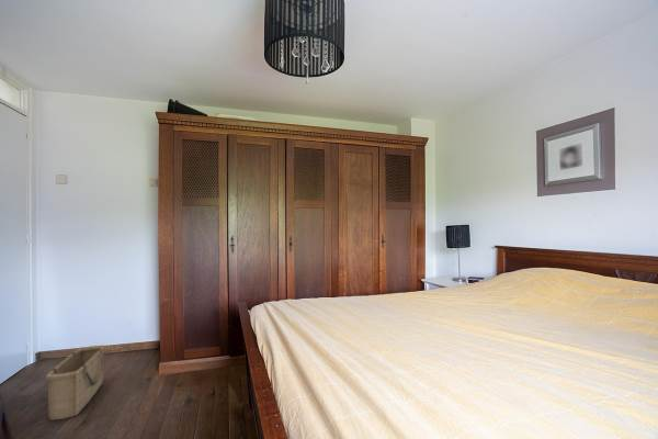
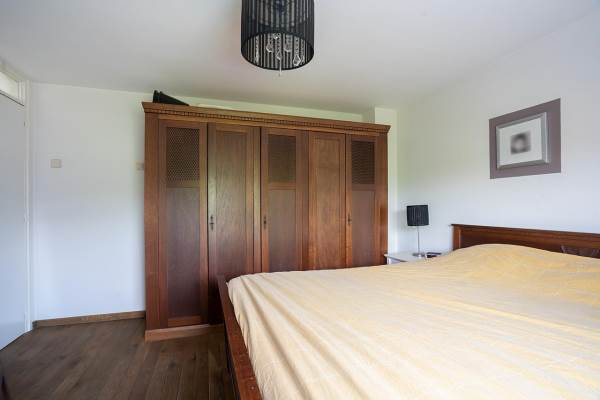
- basket (78, 379)
